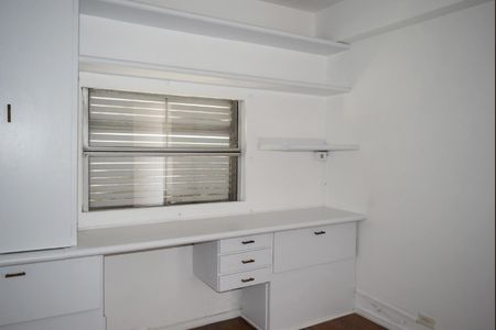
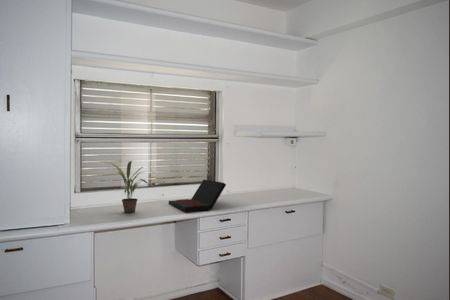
+ potted plant (125, 185)
+ laptop (196, 193)
